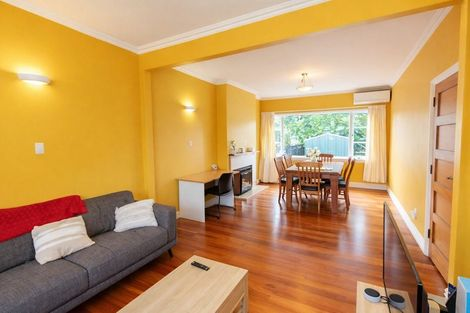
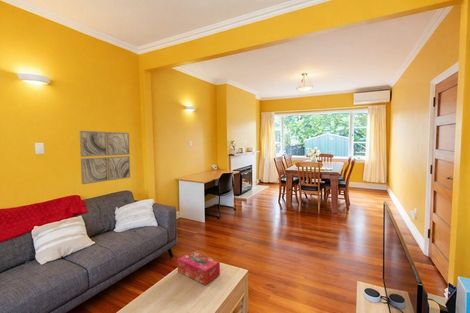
+ tissue box (198, 266)
+ wall art (107, 155)
